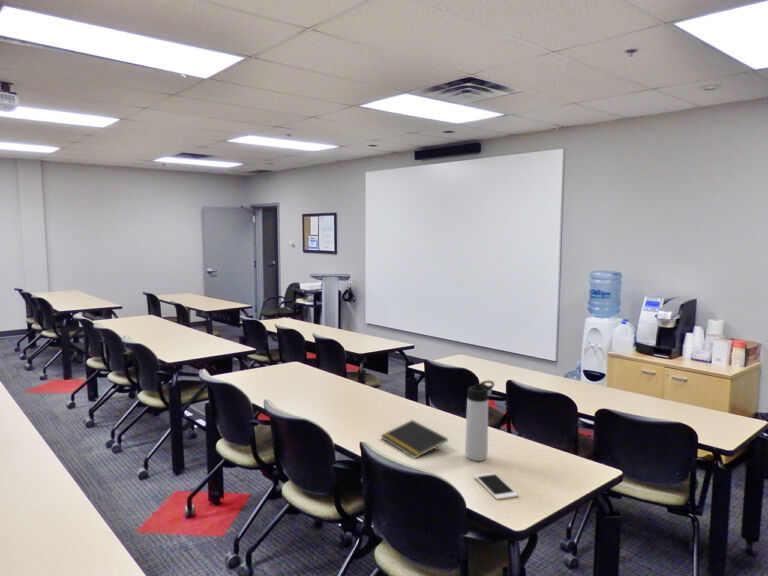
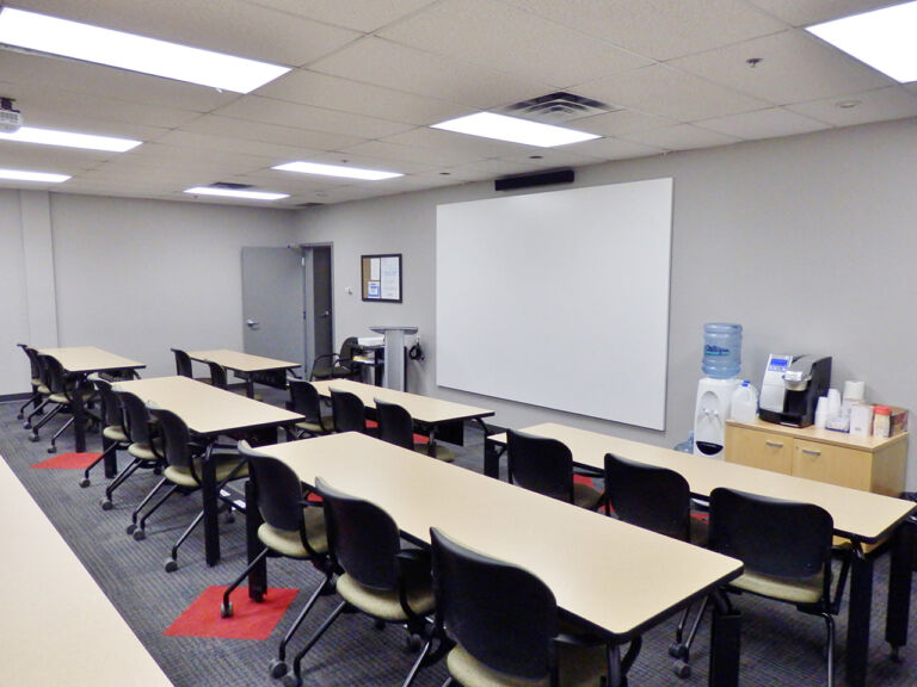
- cell phone (495, 485)
- notepad (413, 438)
- thermos bottle (480, 420)
